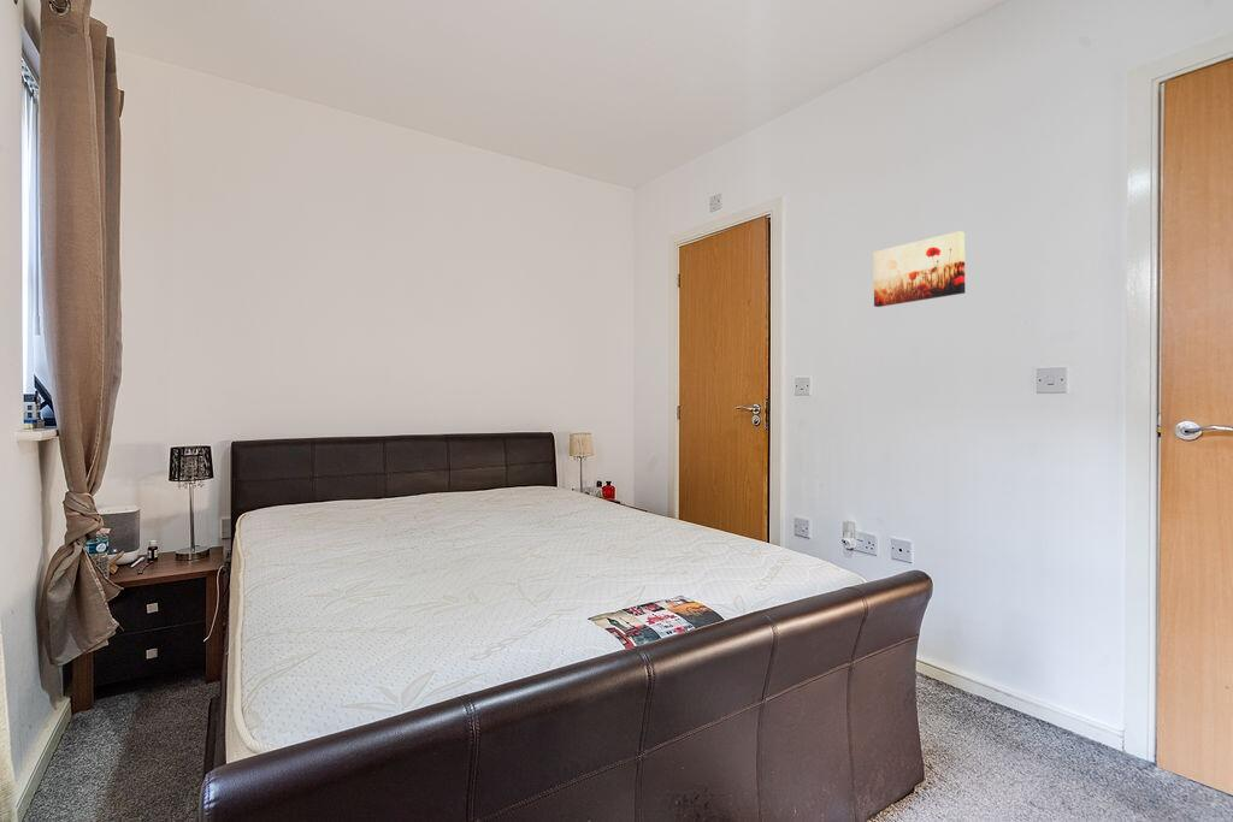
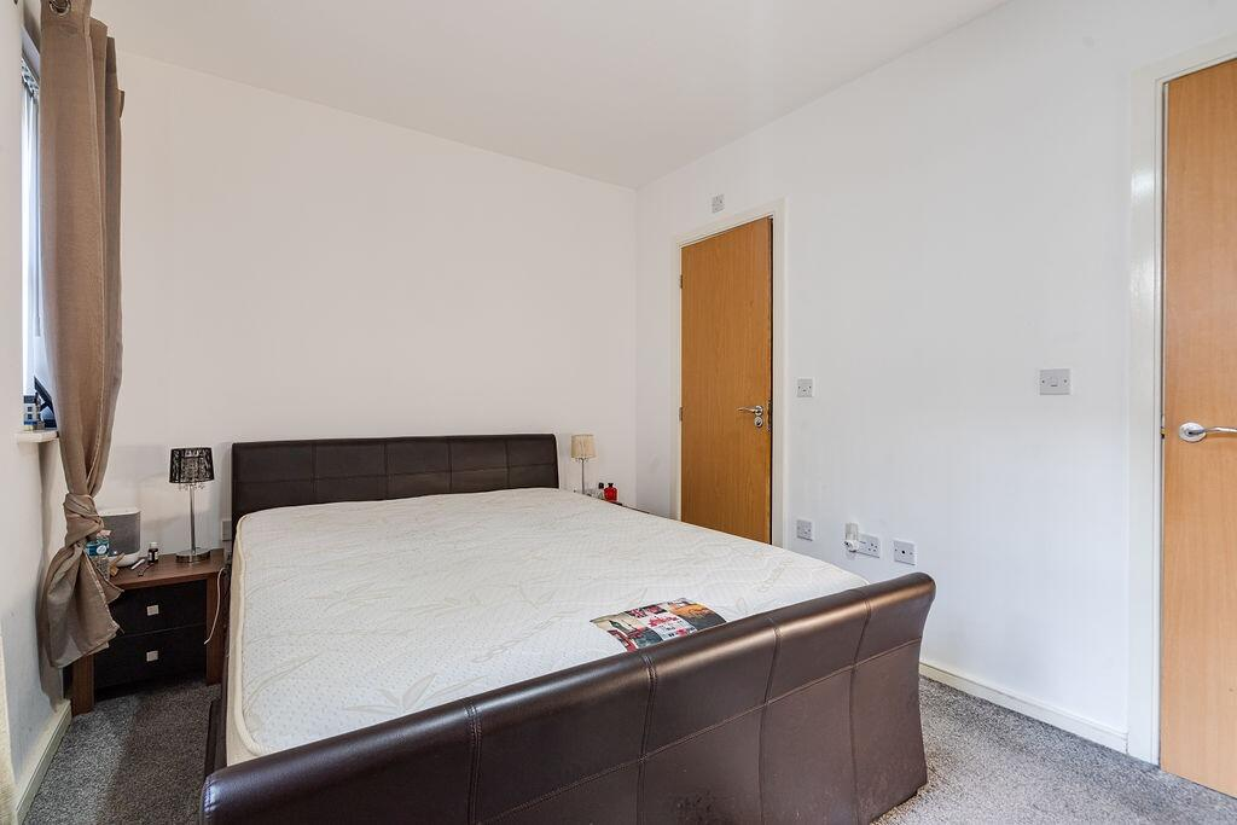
- wall art (916, 271)
